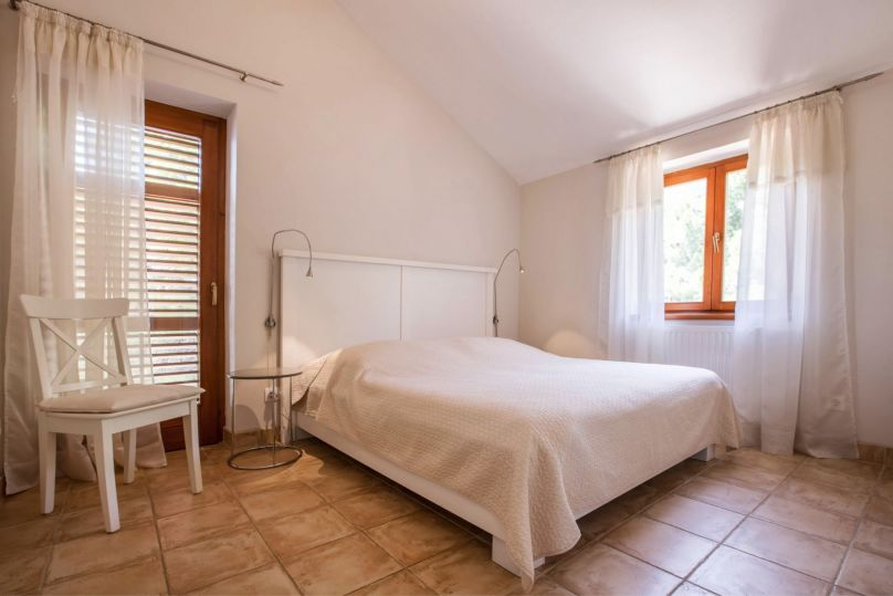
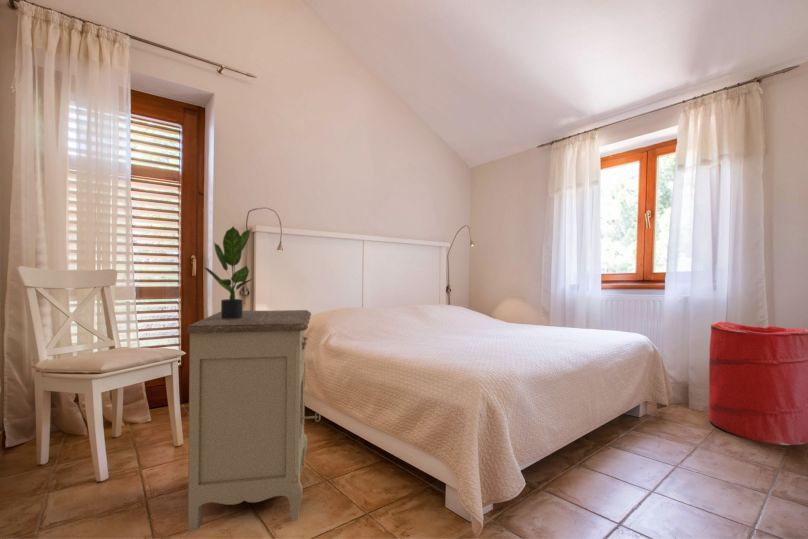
+ potted plant (234, 271)
+ laundry hamper (759, 376)
+ nightstand (265, 404)
